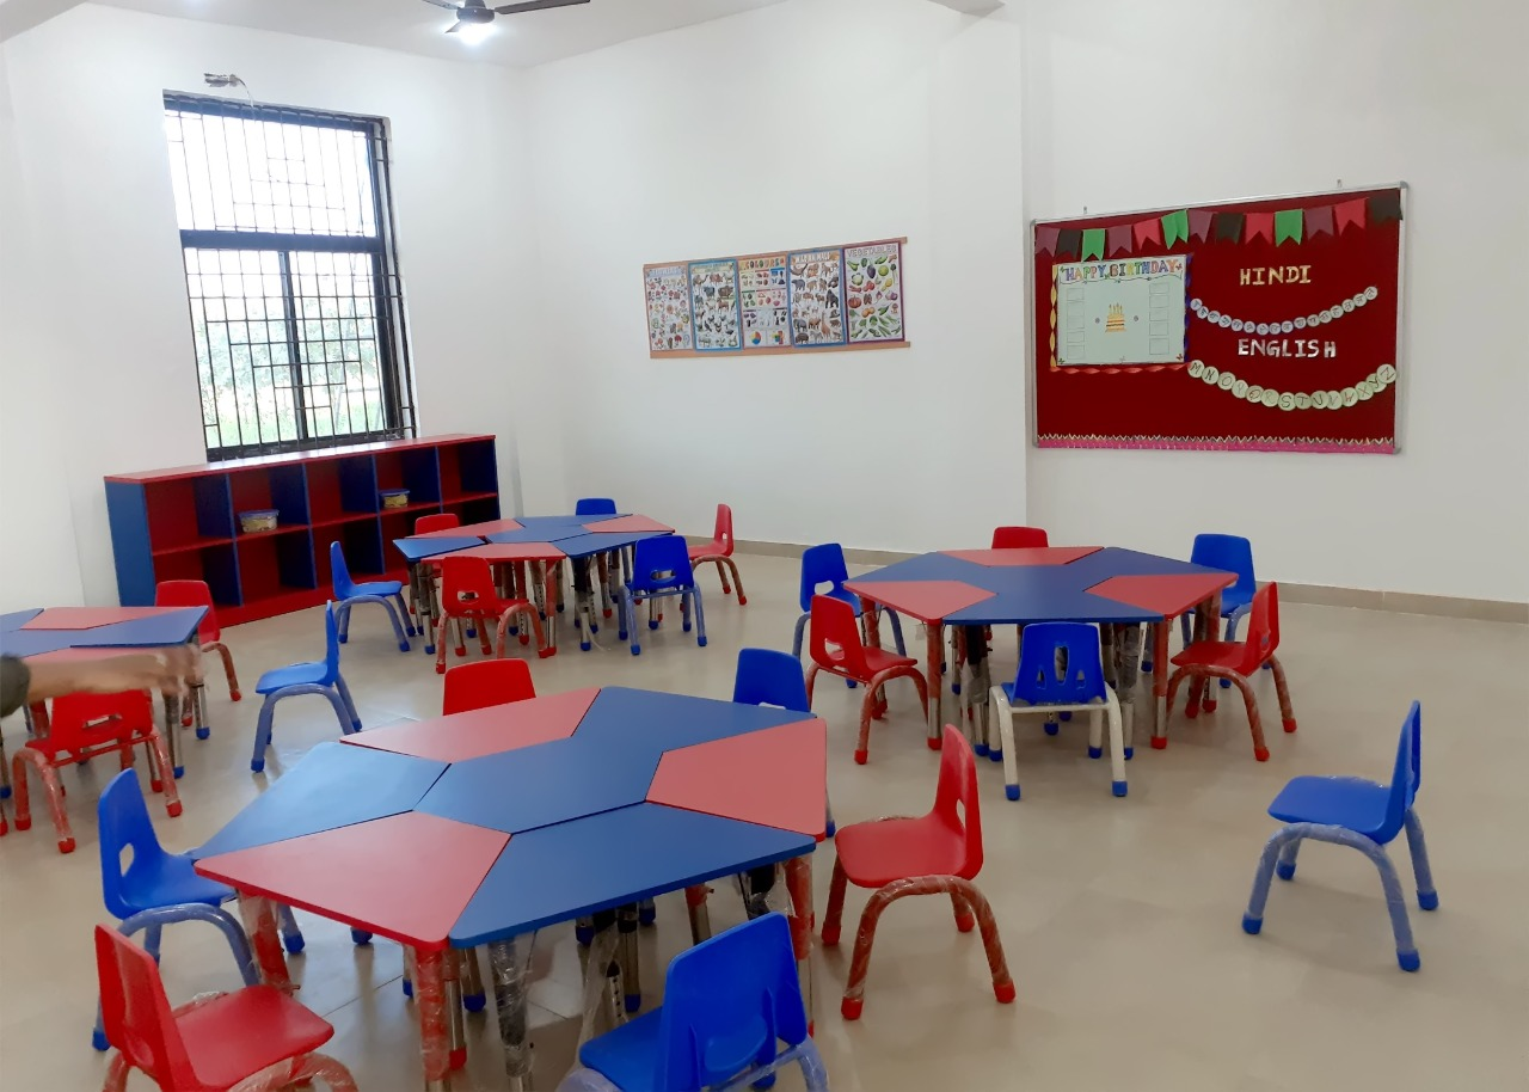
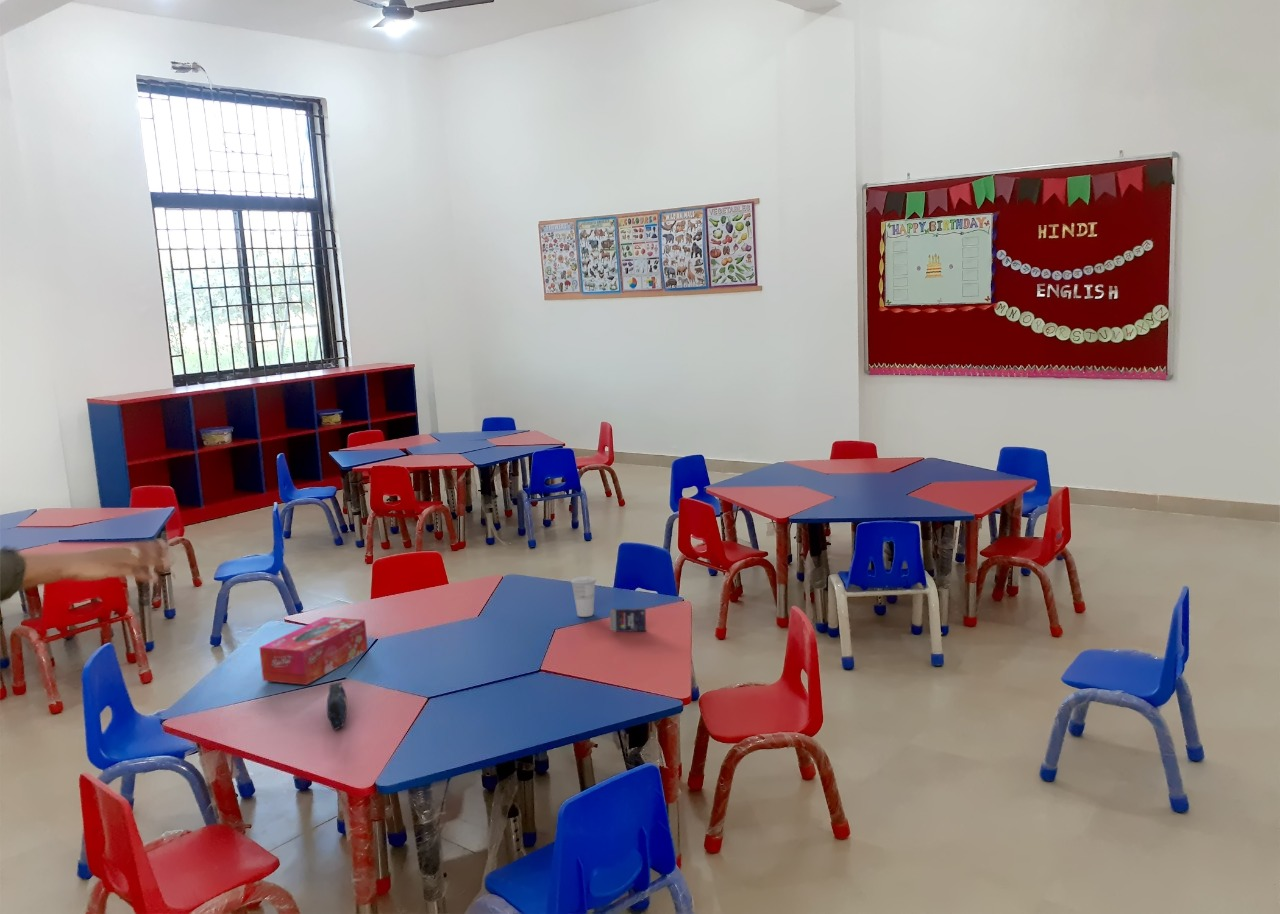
+ pencil case (337, 705)
+ tissue box (315, 649)
+ crayon box (627, 619)
+ cup (584, 596)
